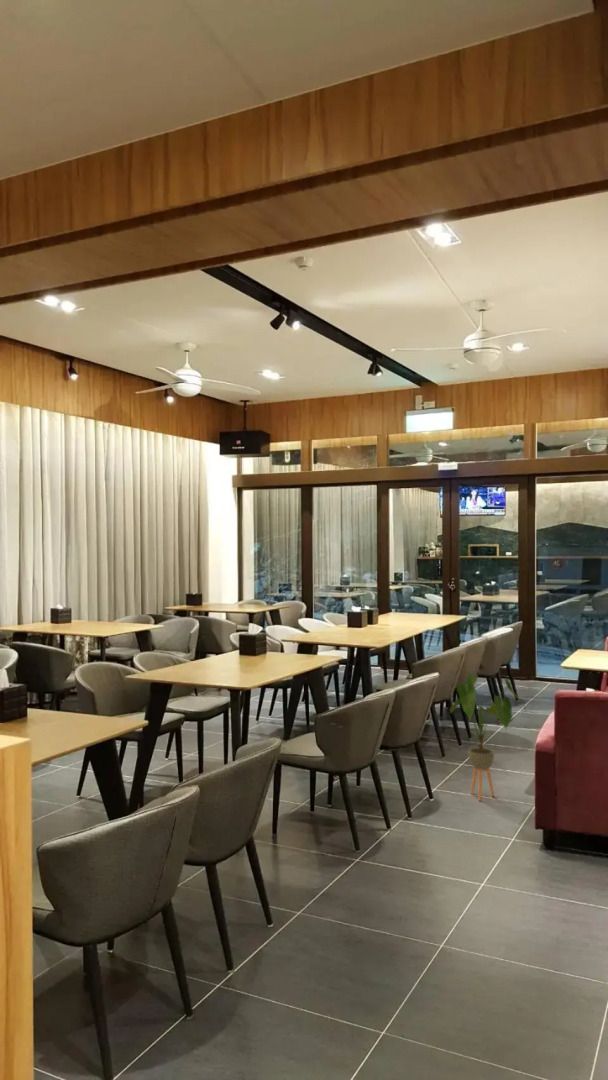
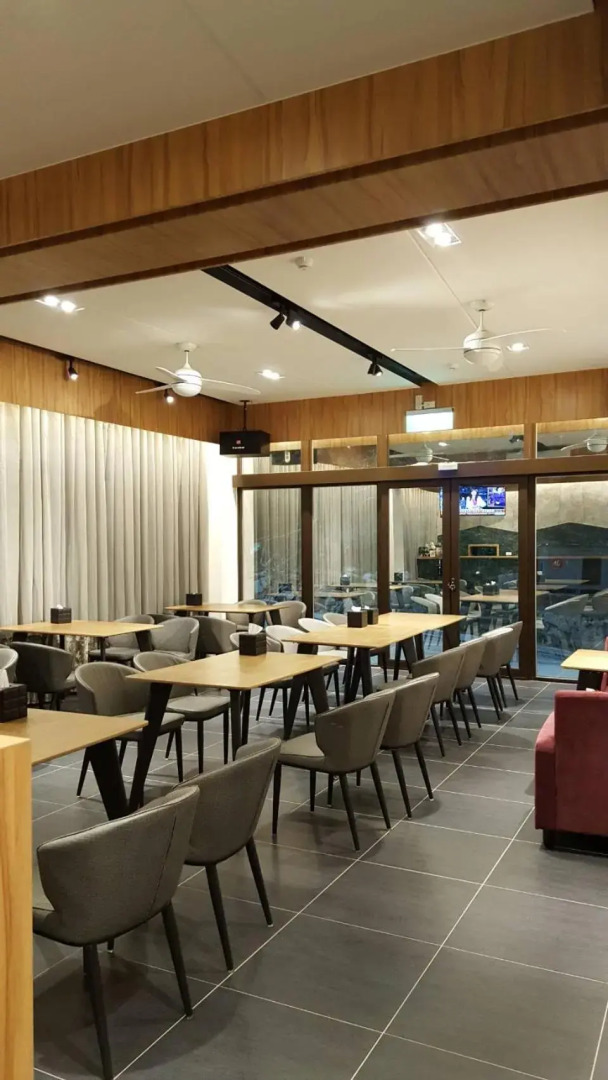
- house plant (486, 739)
